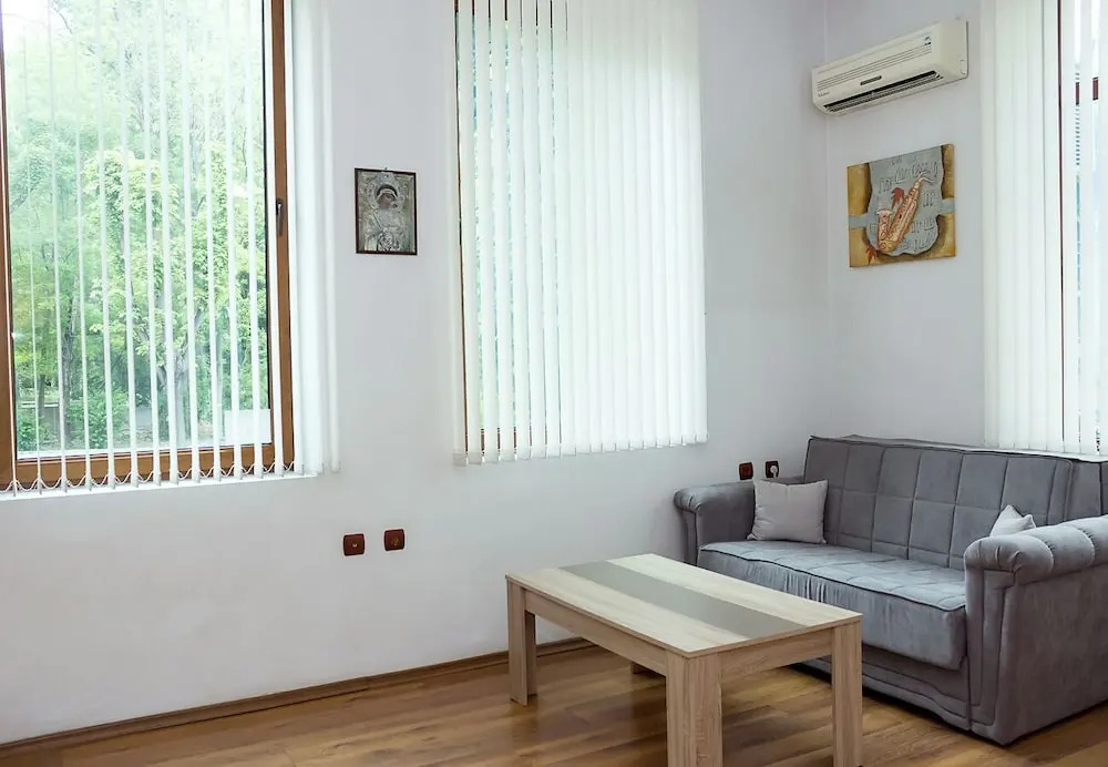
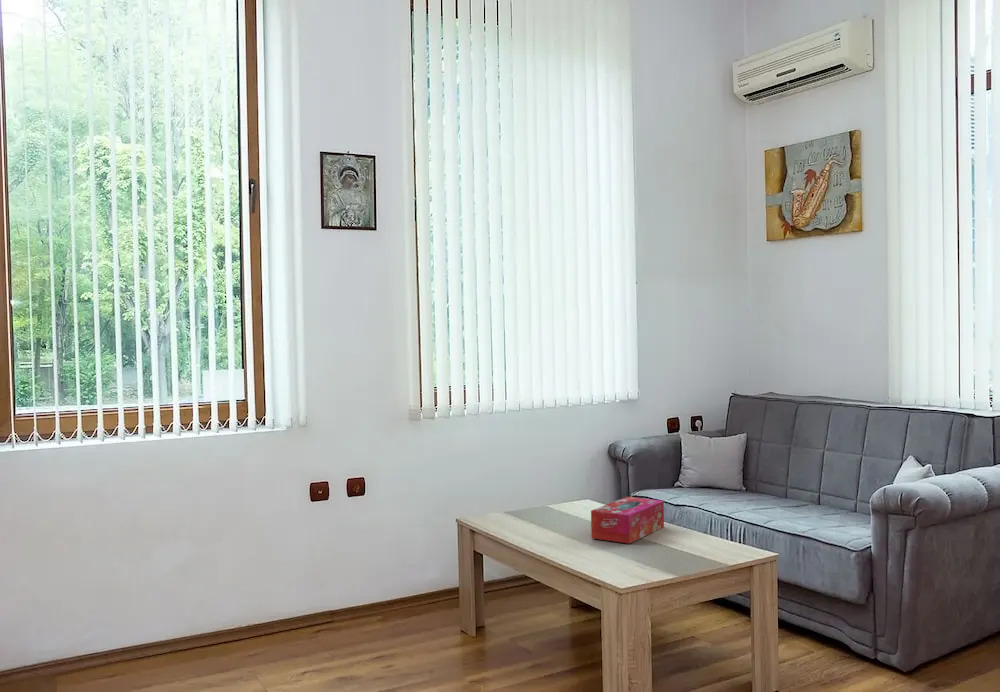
+ tissue box (628, 518)
